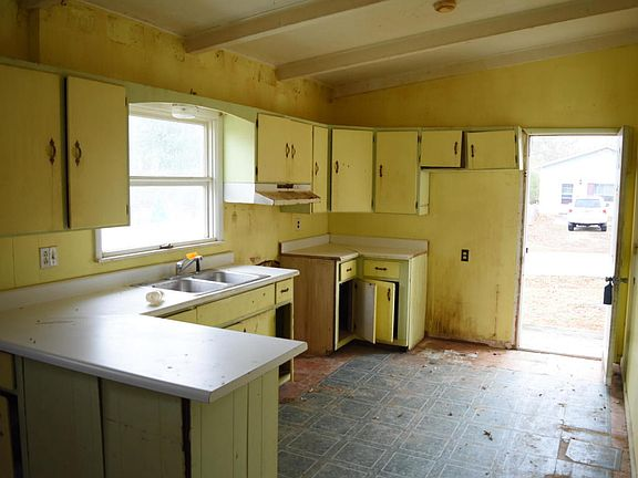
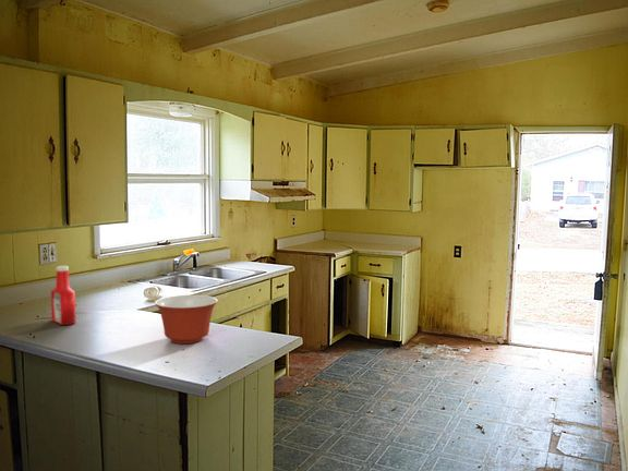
+ soap bottle (62, 293)
+ mixing bowl (186, 319)
